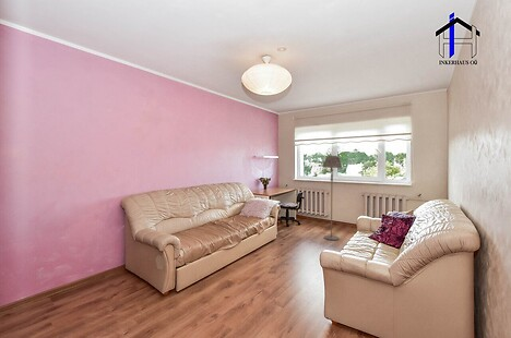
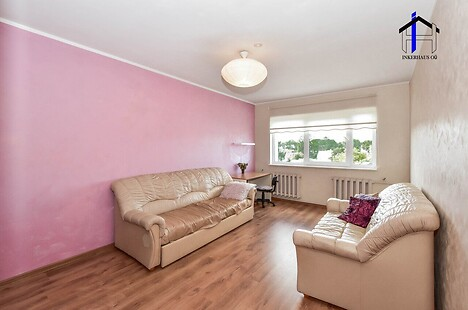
- floor lamp (331, 196)
